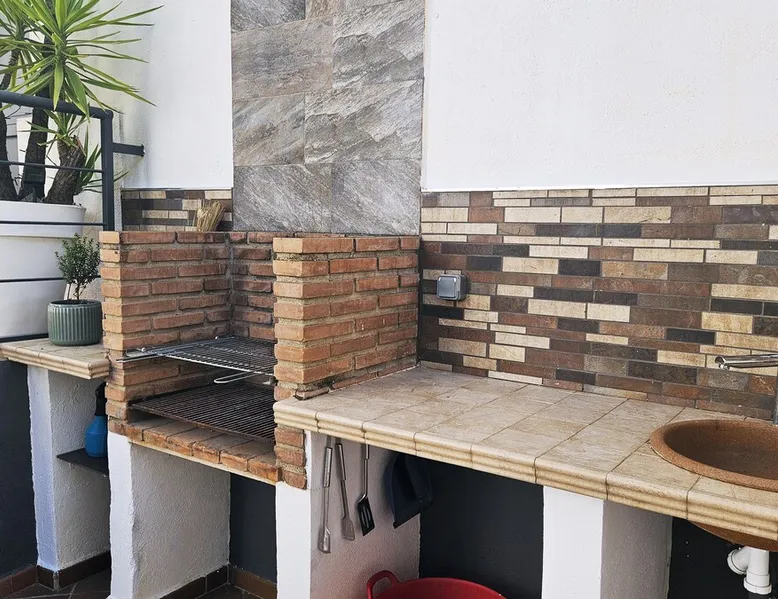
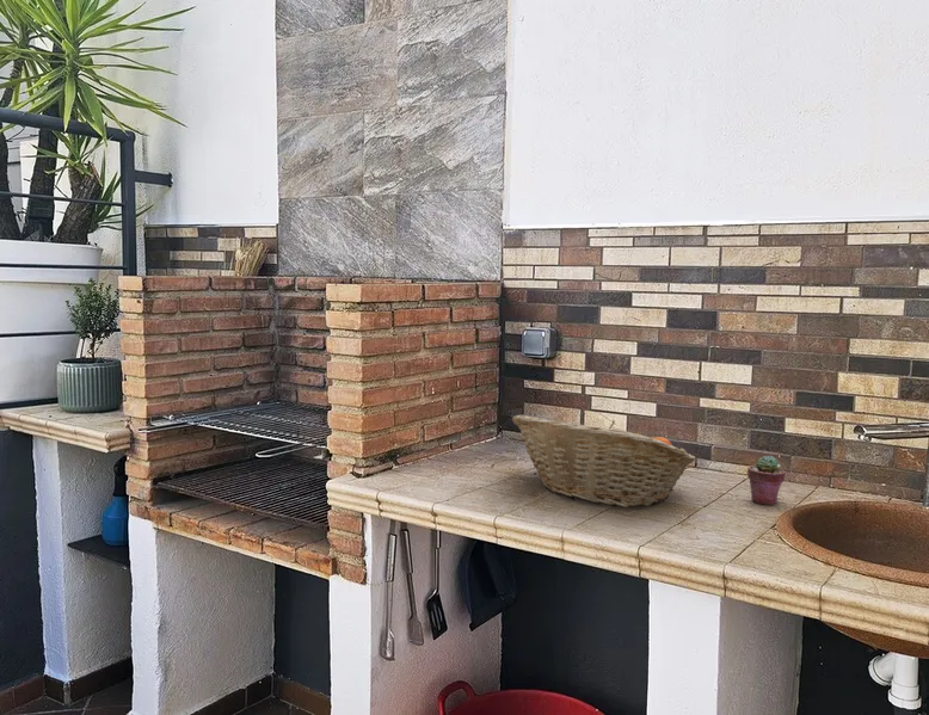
+ potted succulent (765, 479)
+ fruit basket (599, 452)
